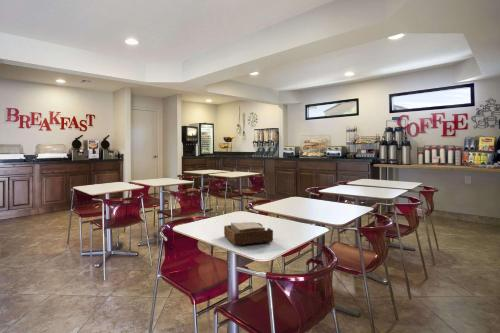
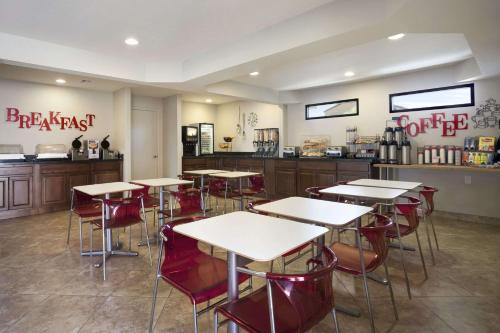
- napkin holder (247, 231)
